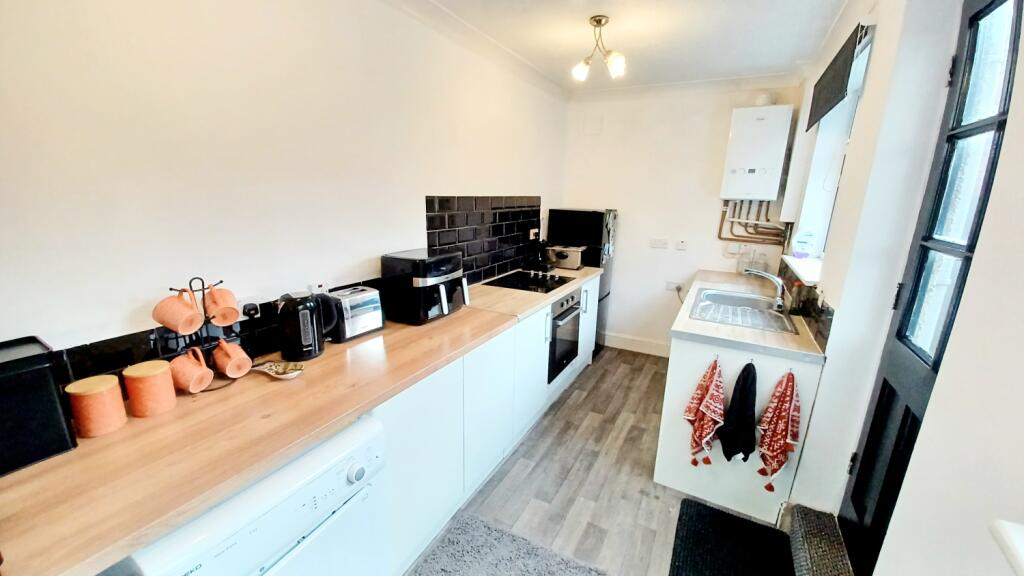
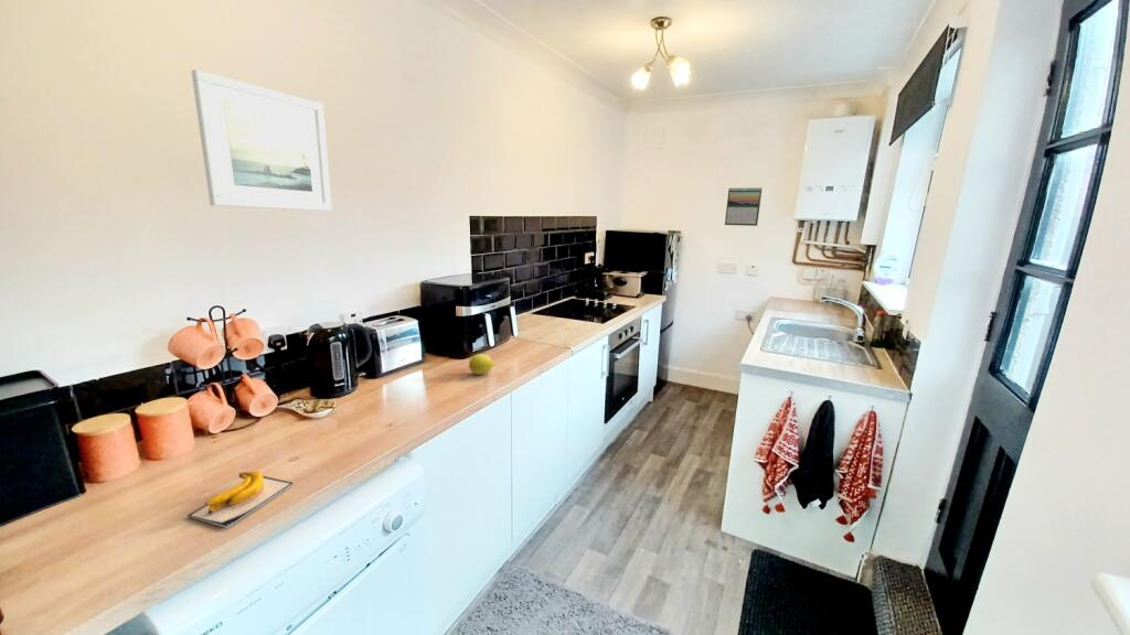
+ banana (243, 491)
+ calendar (743, 206)
+ lemon (481, 364)
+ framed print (270, 150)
